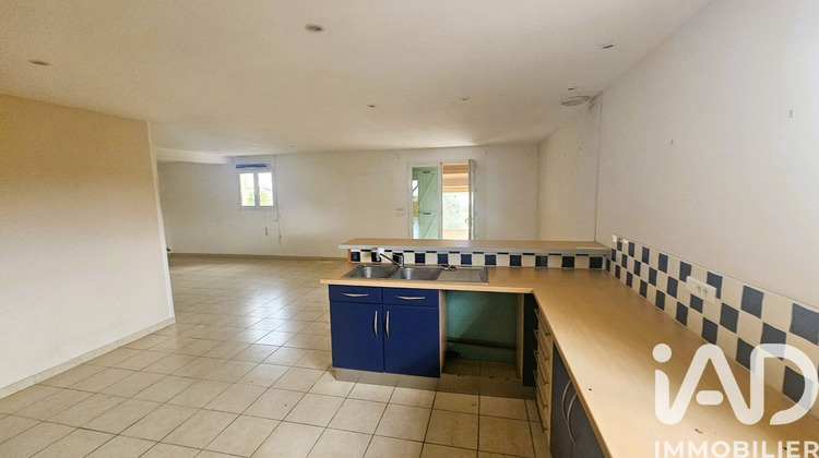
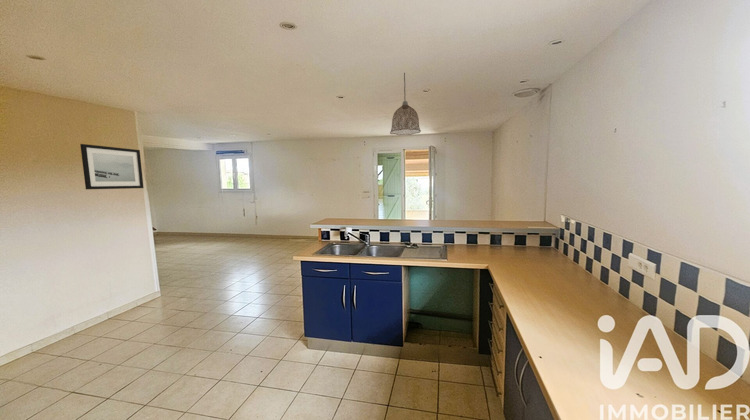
+ pendant lamp (404, 102)
+ wall art (114, 168)
